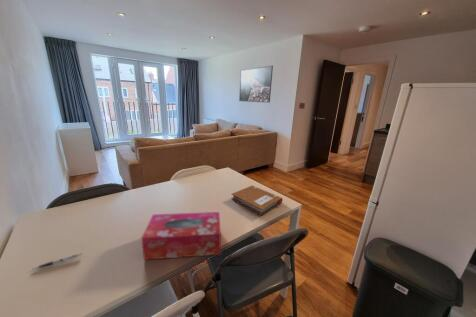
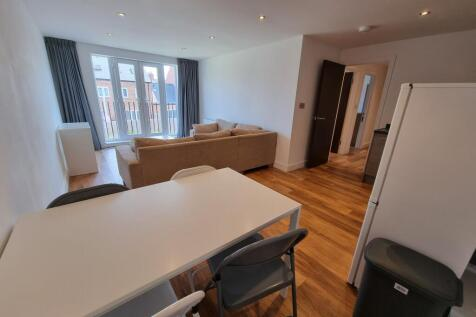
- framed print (254, 85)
- pen (57, 261)
- tissue box (185, 233)
- notebook (257, 198)
